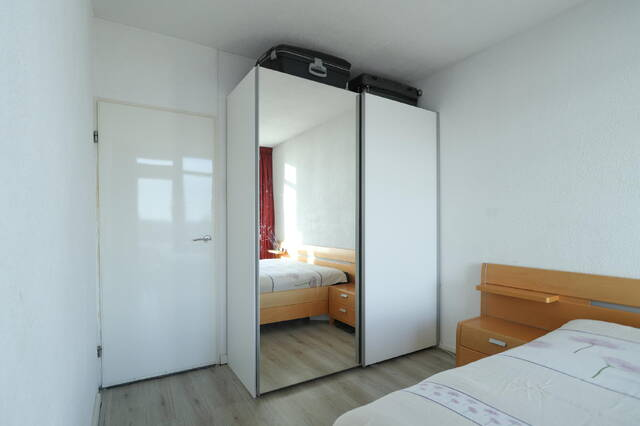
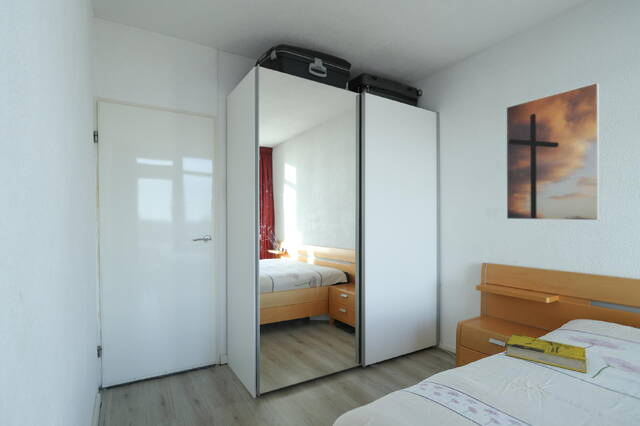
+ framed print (548, 158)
+ book (545, 350)
